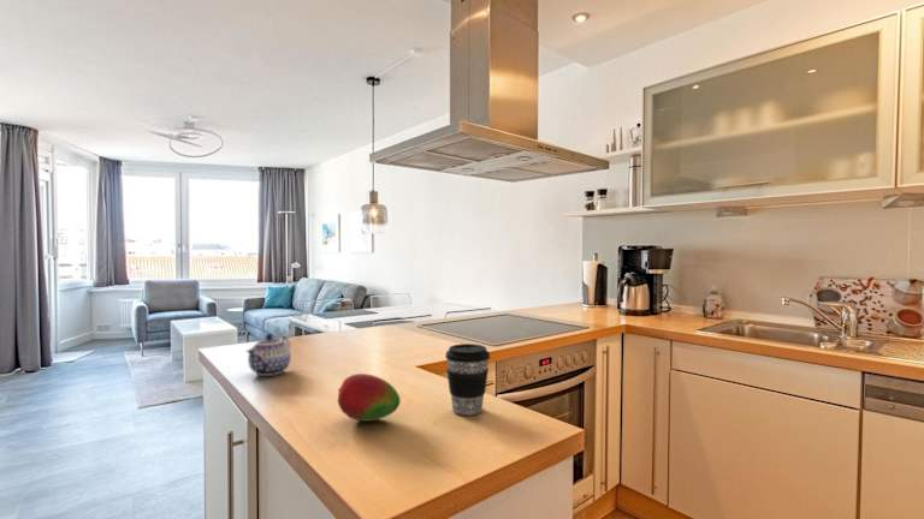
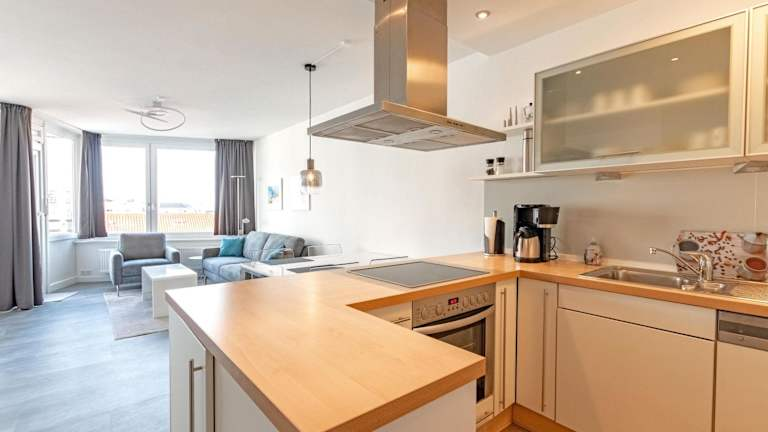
- teapot (270, 352)
- fruit (368, 396)
- coffee cup (467, 378)
